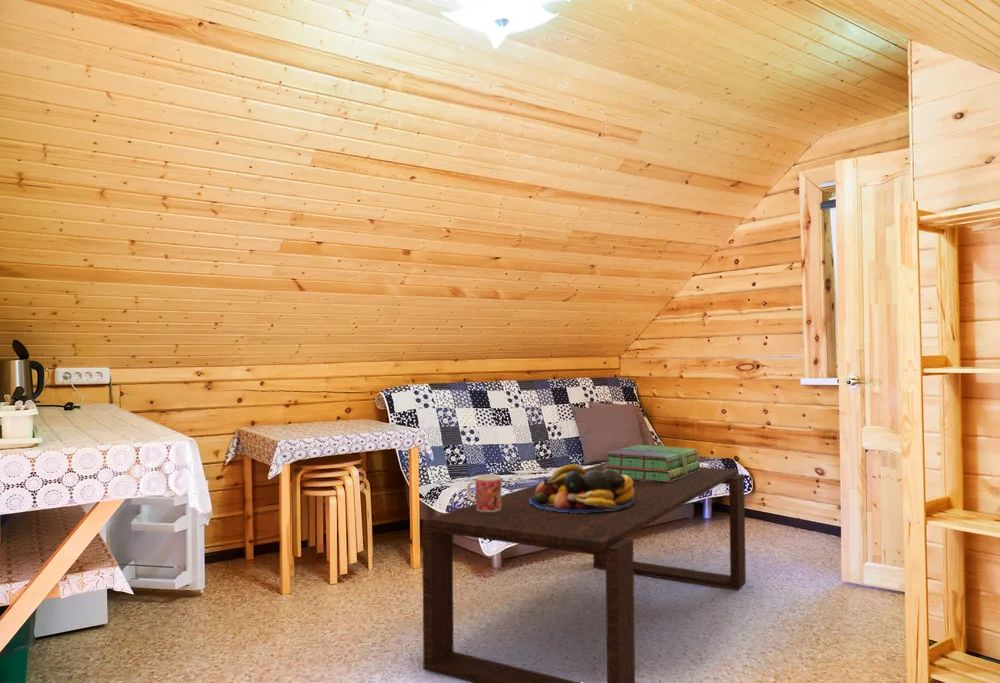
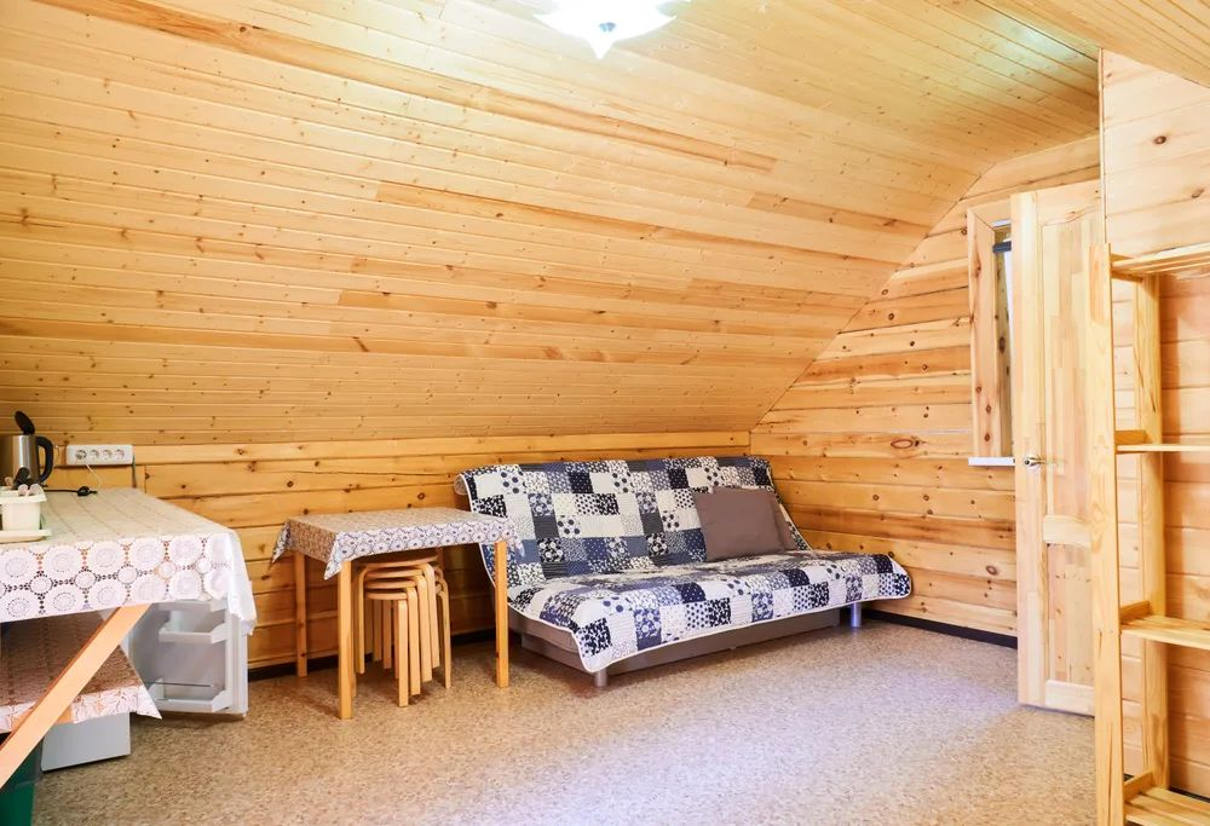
- fruit bowl (580, 482)
- mug (483, 491)
- coffee table (608, 554)
- stack of books (652, 461)
